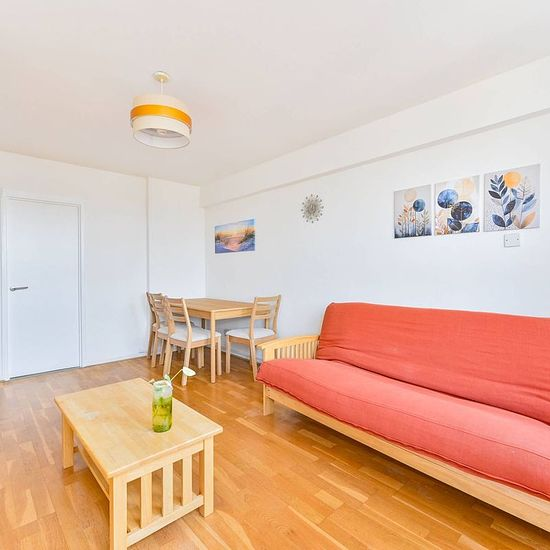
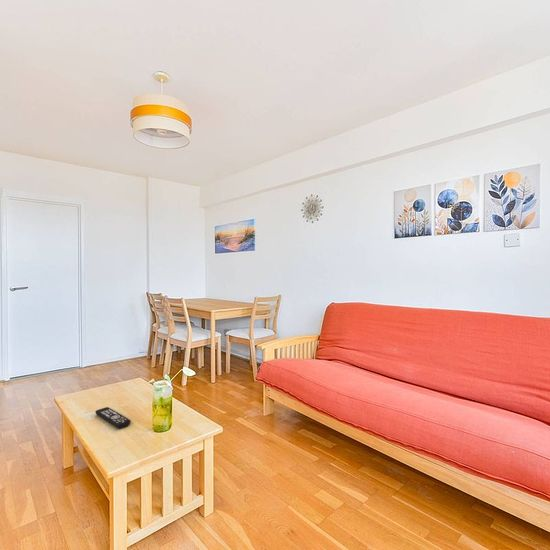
+ remote control (112, 417)
